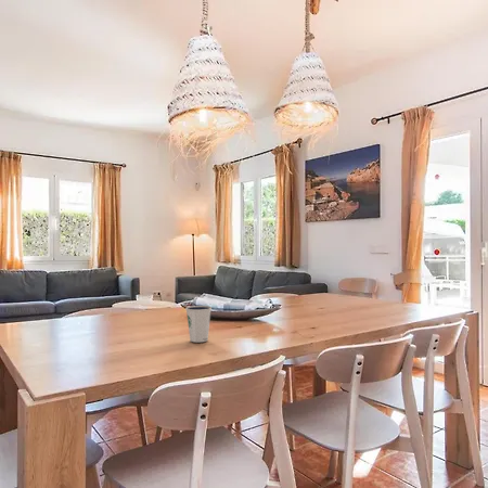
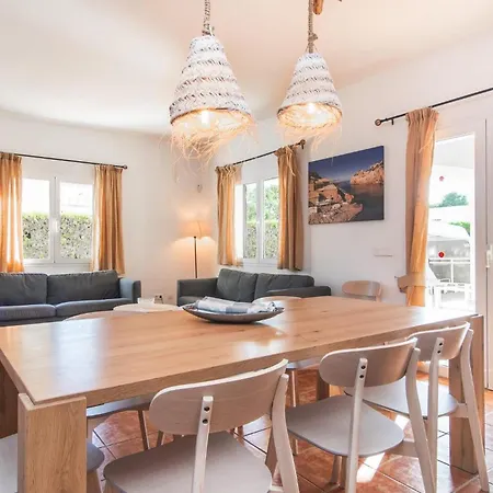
- dixie cup (198, 323)
